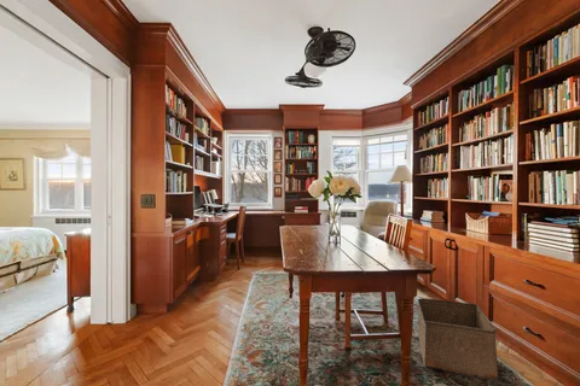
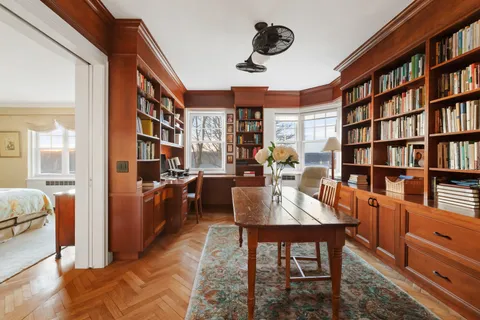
- storage bin (452, 333)
